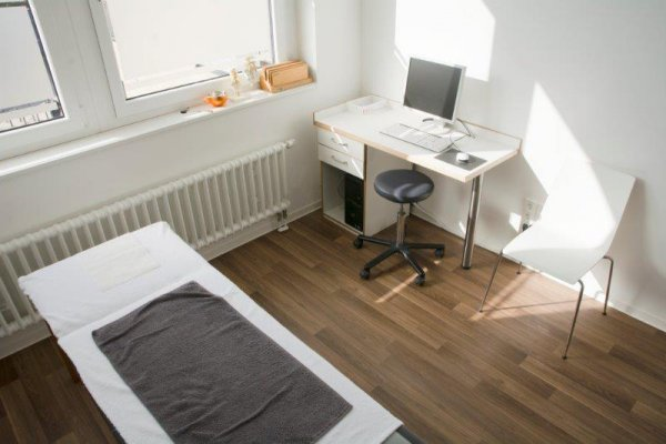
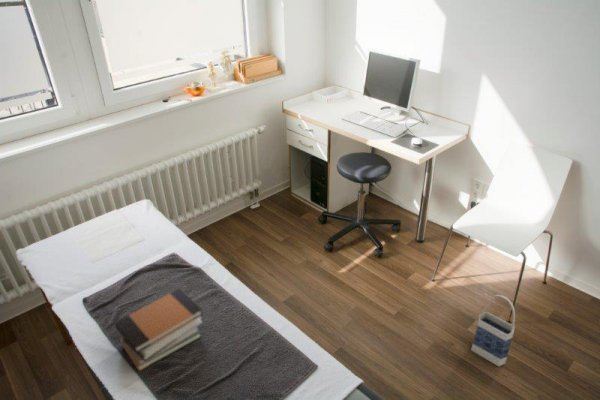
+ book stack (161, 328)
+ bag (495, 326)
